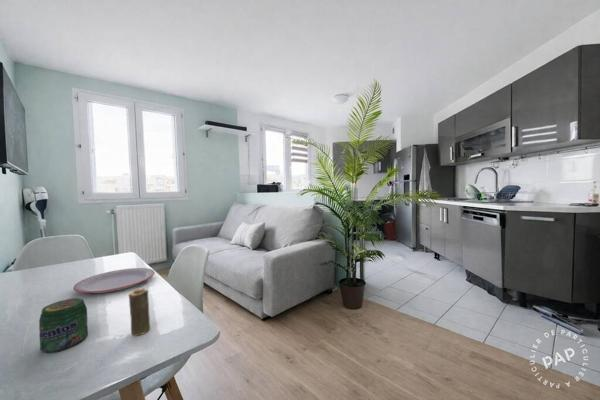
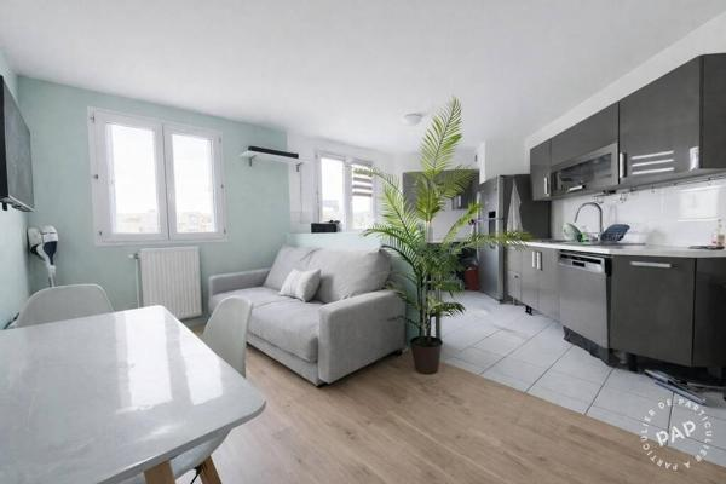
- jar (64, 323)
- candle (139, 311)
- plate (117, 280)
